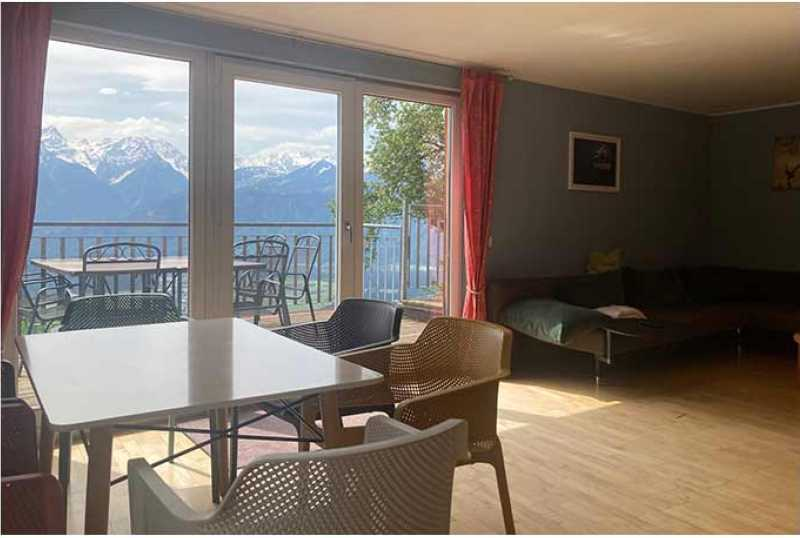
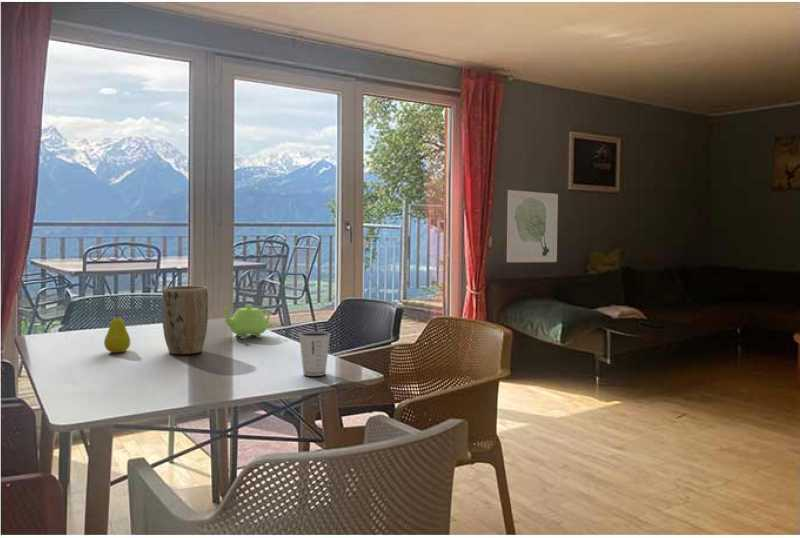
+ wall art (533, 227)
+ plant pot (185, 319)
+ teapot (246, 320)
+ fruit (117, 332)
+ dixie cup (314, 354)
